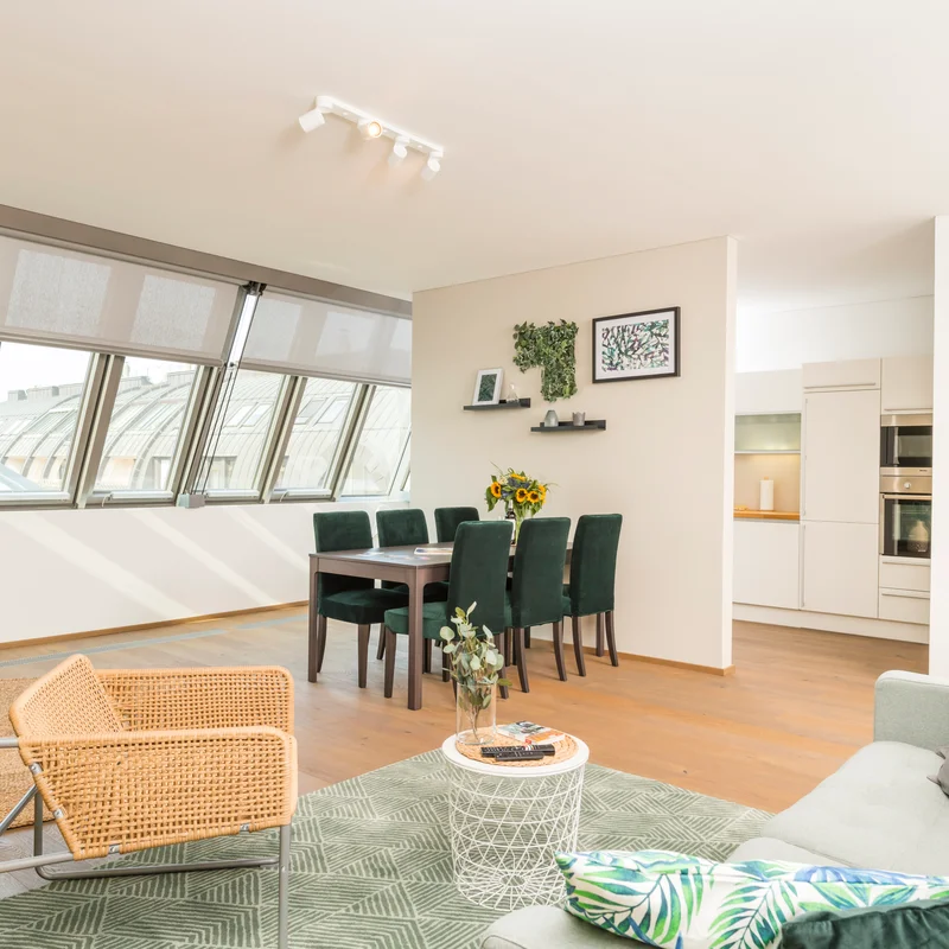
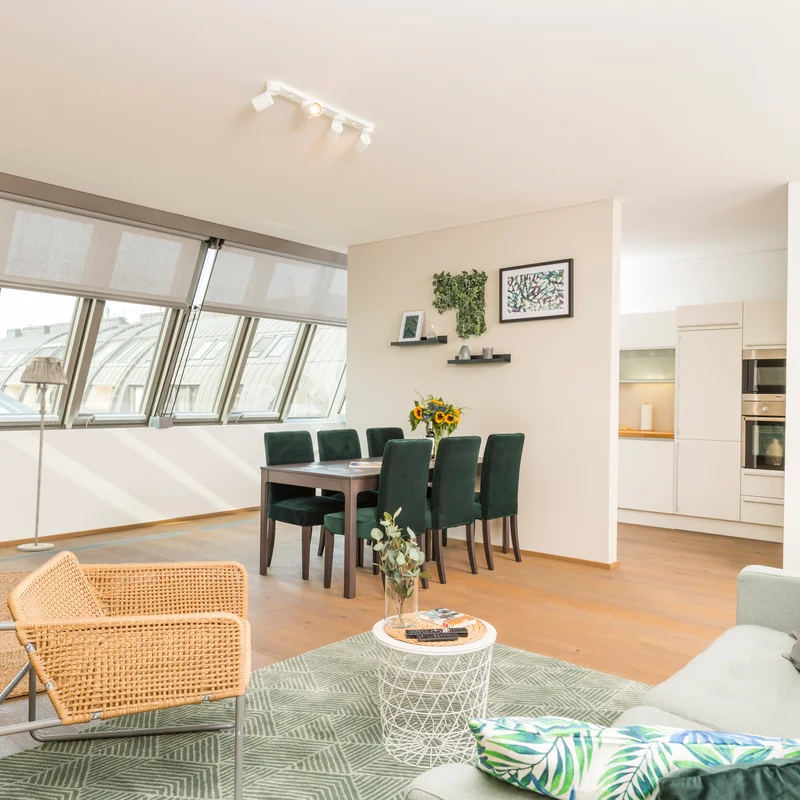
+ floor lamp (40, 451)
